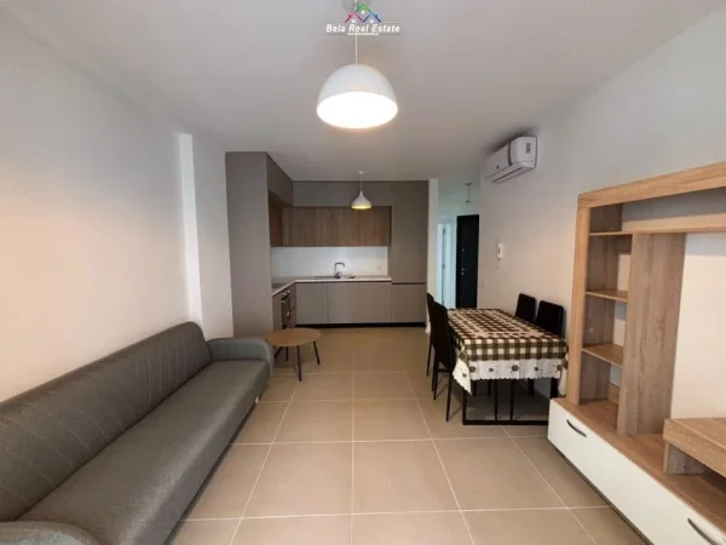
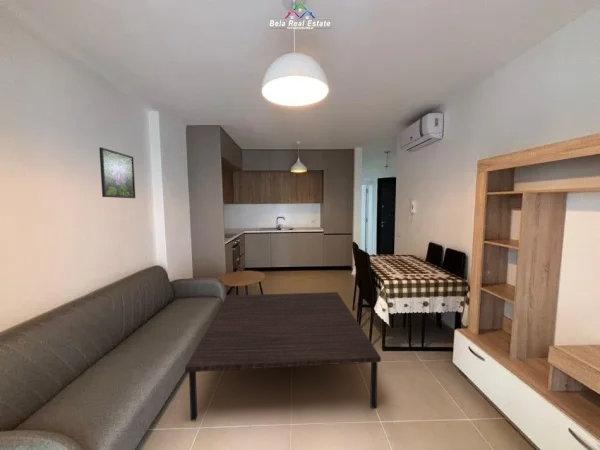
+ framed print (119, 175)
+ coffee table (284, 338)
